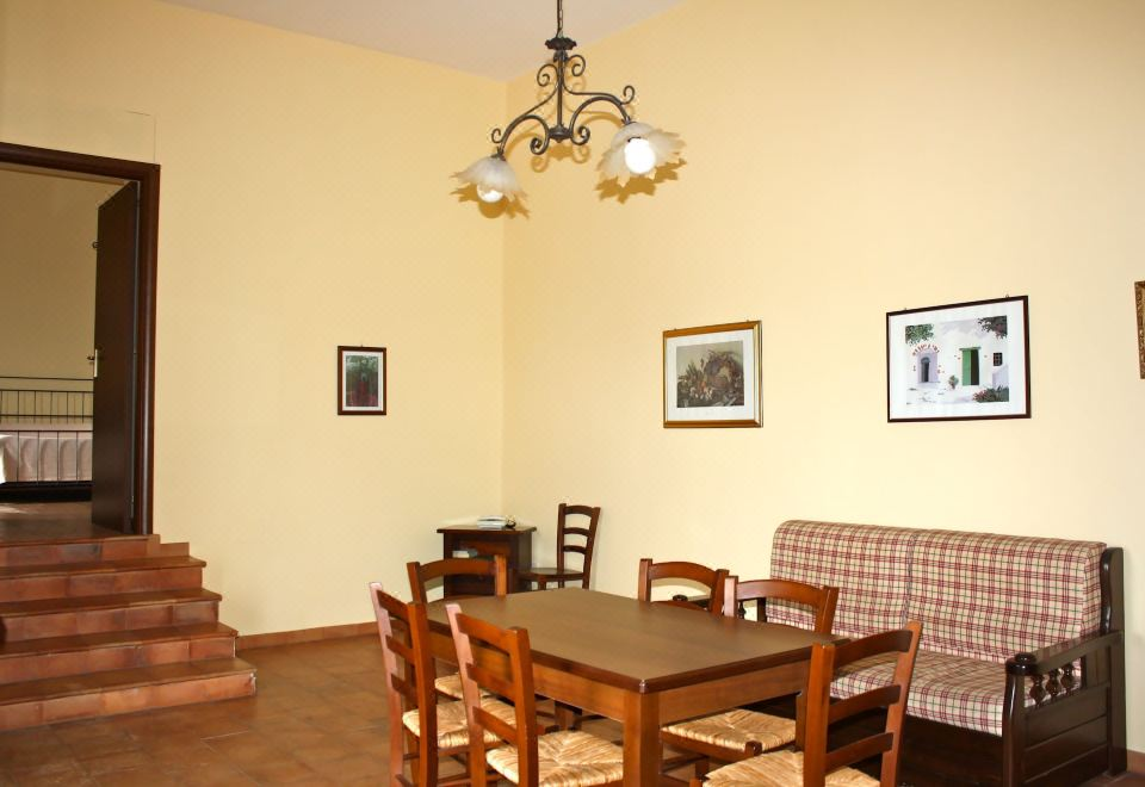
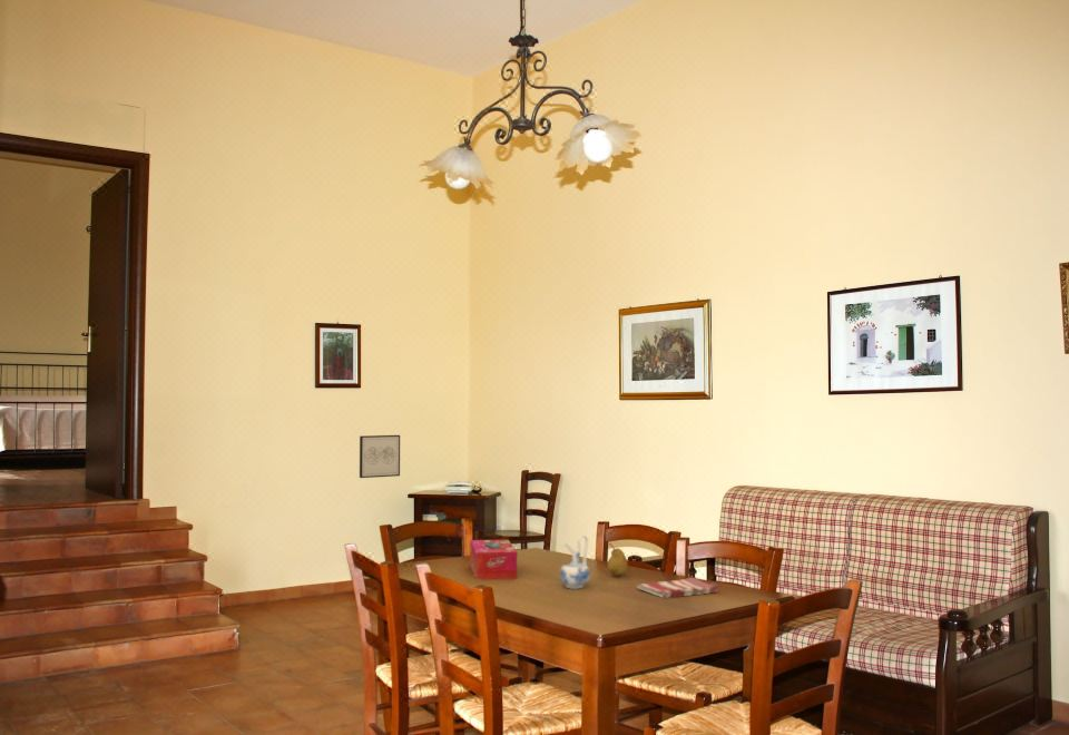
+ tissue box (492, 558)
+ wall art (380, 455)
+ ceramic pitcher (575, 561)
+ fruit (617, 559)
+ dish towel (677, 586)
